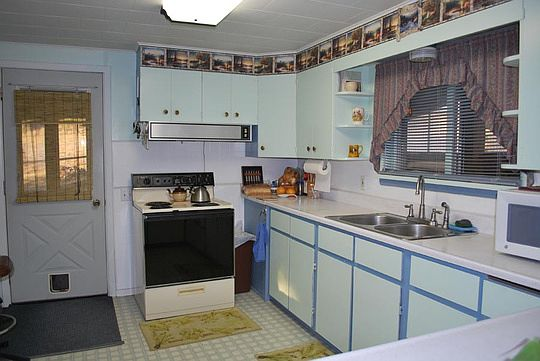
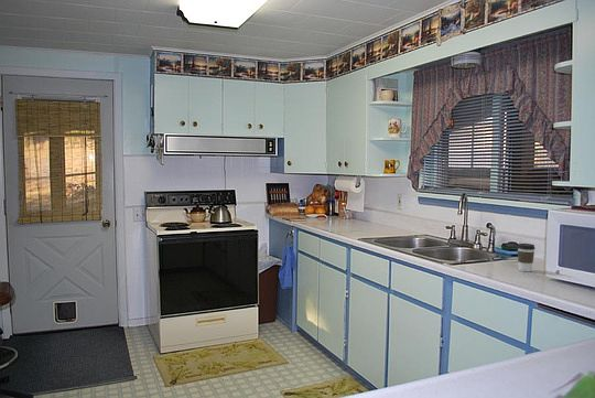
+ coffee cup (526, 257)
